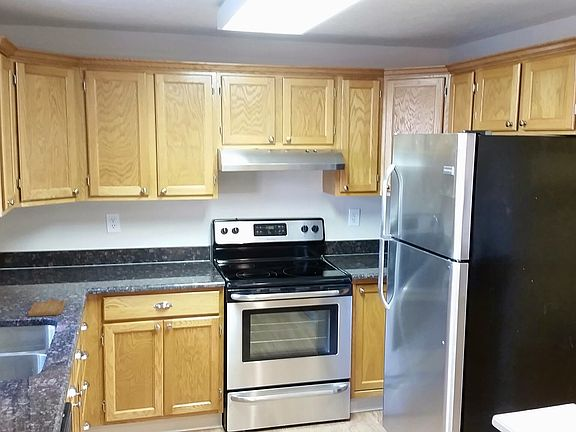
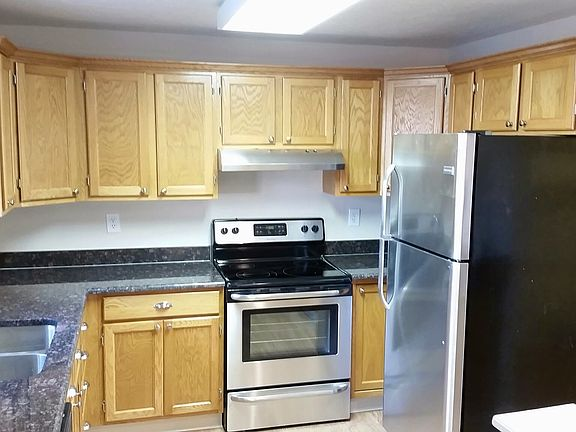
- chopping board (48, 306)
